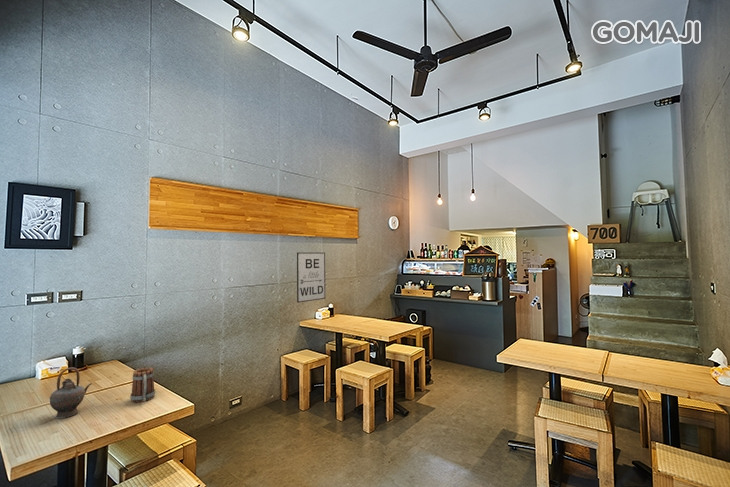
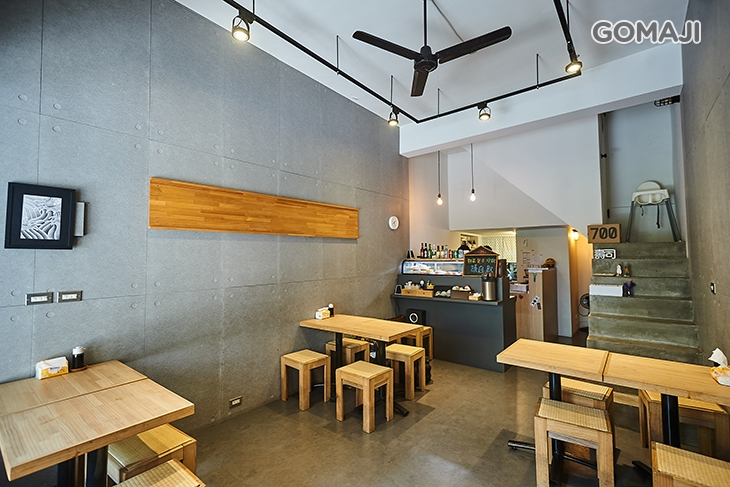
- mug (143, 385)
- wall art (311, 276)
- teapot (71, 390)
